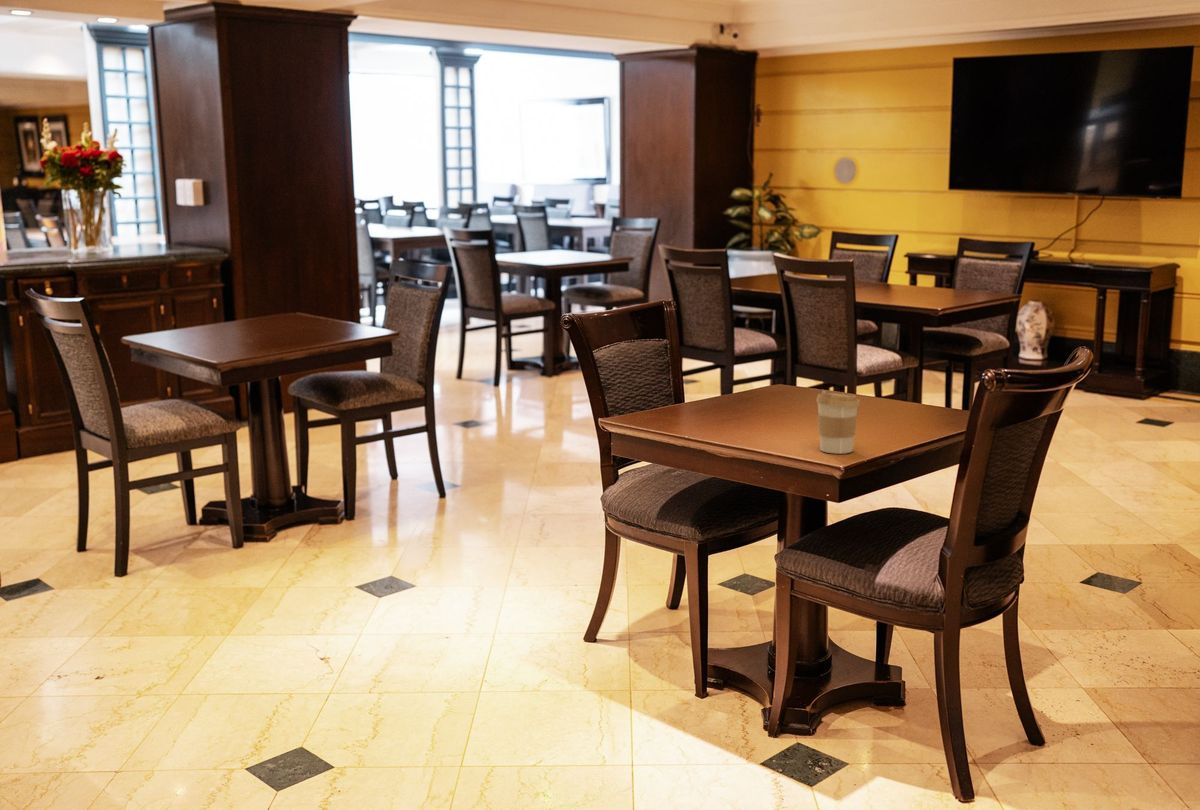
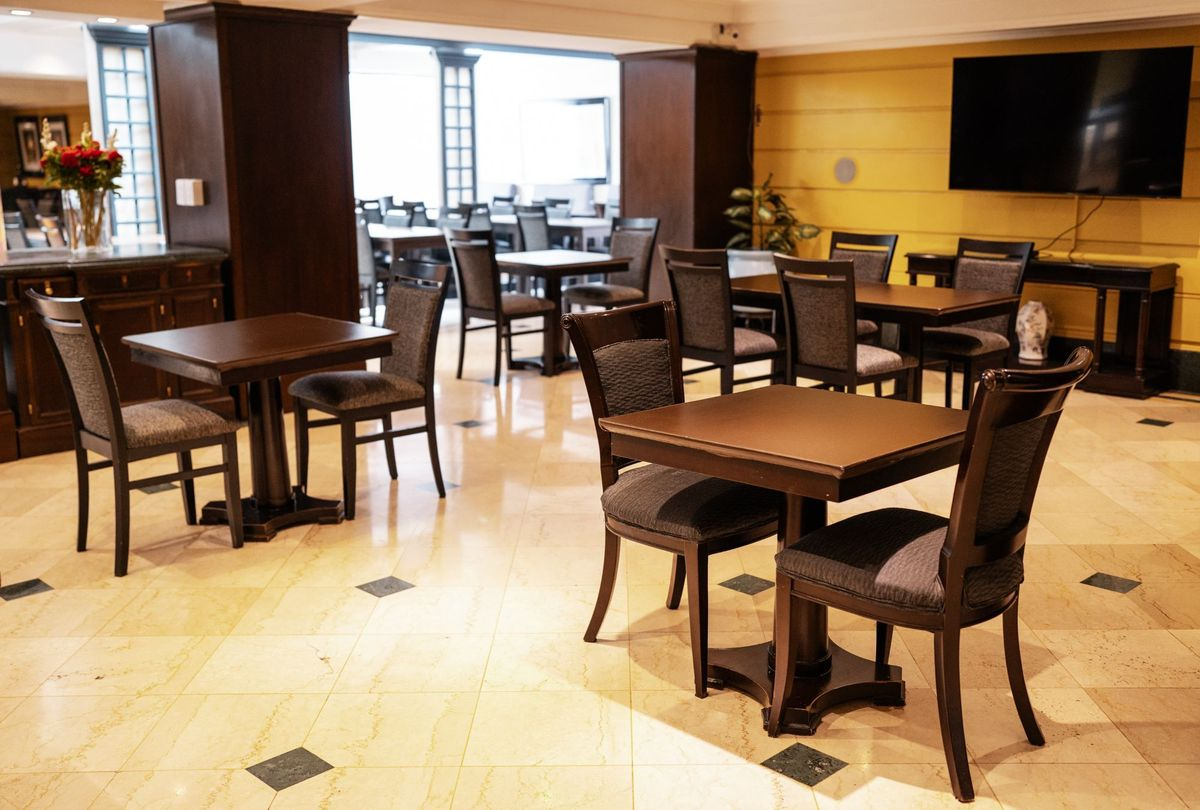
- coffee cup (837, 420)
